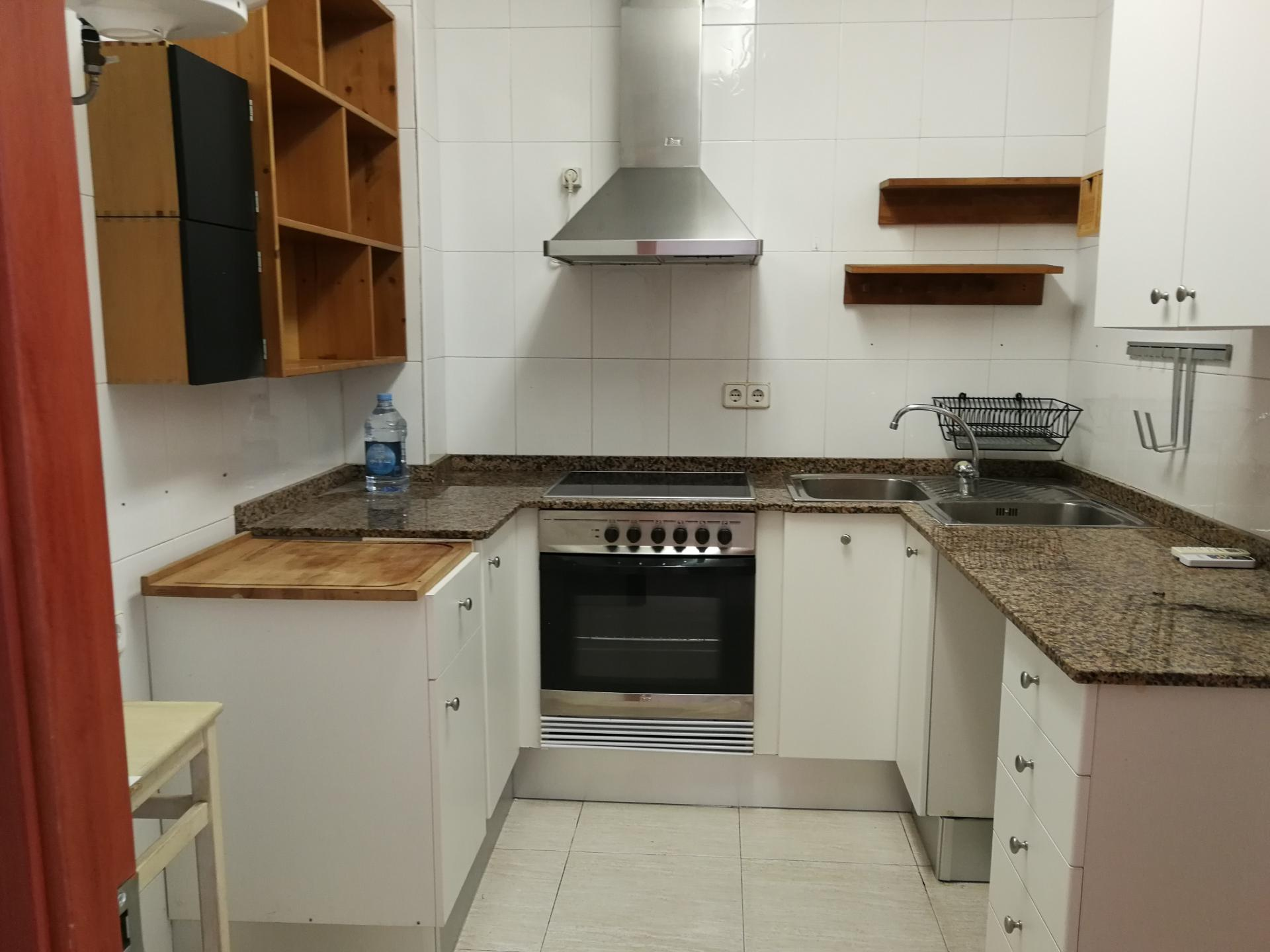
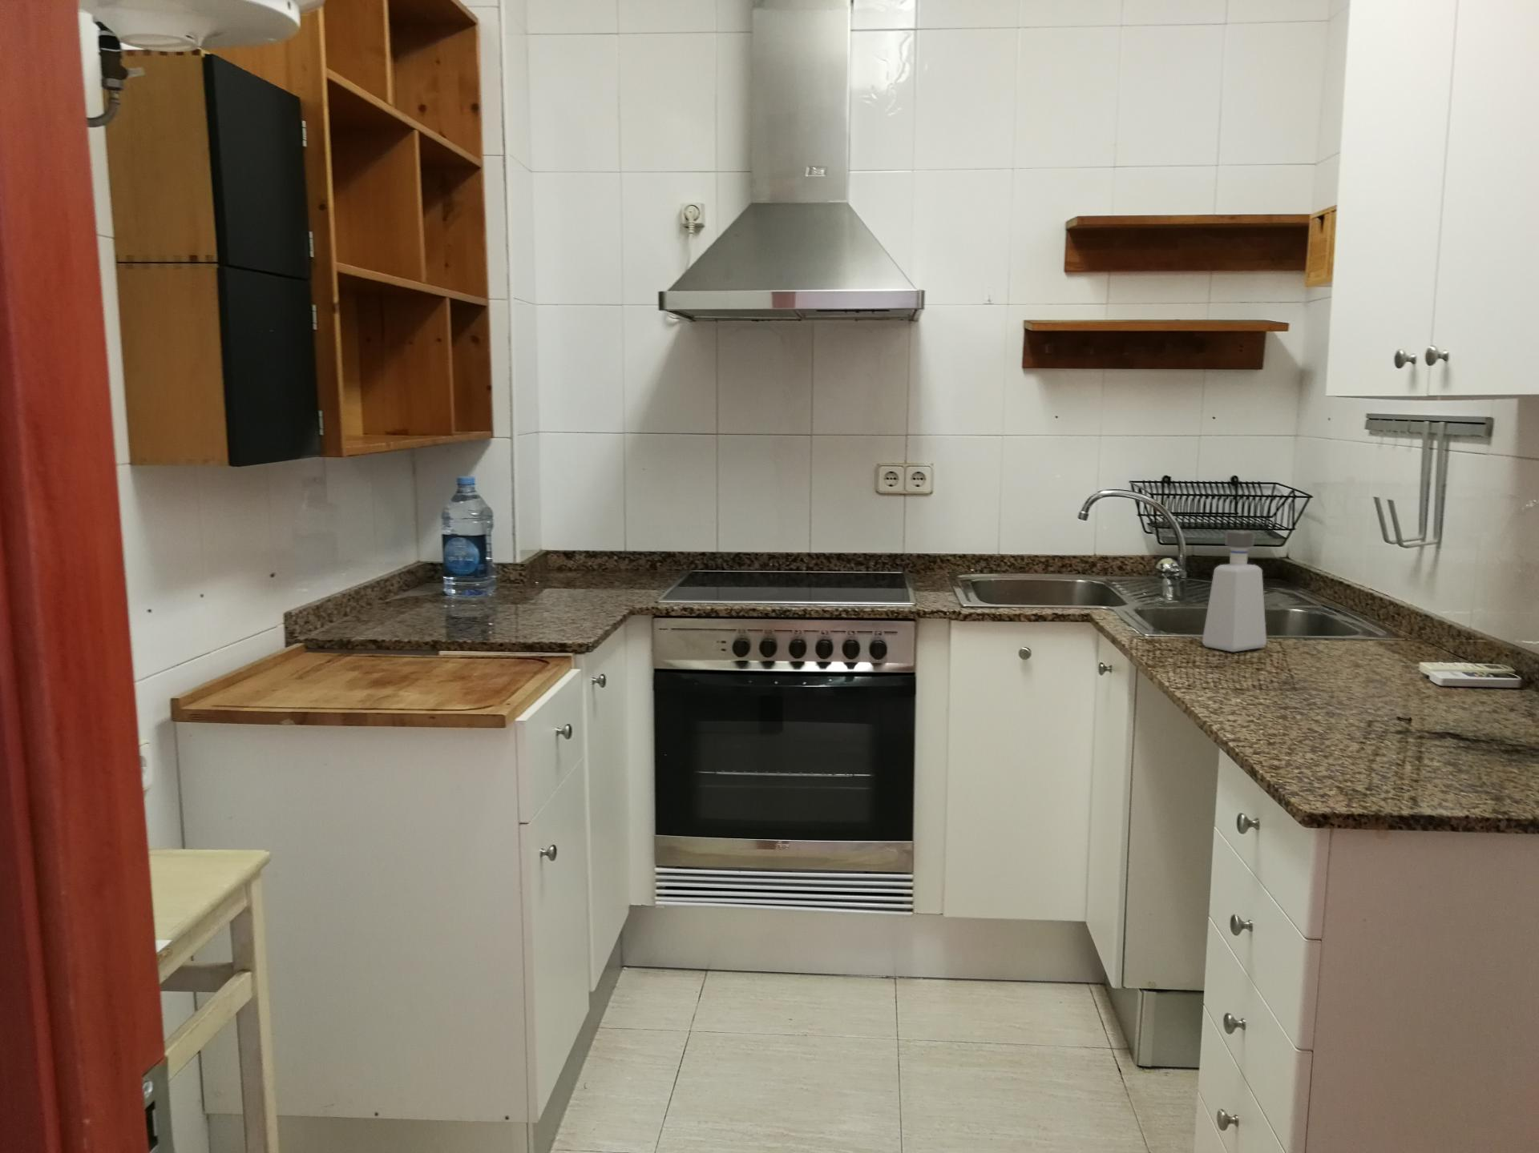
+ soap dispenser (1237, 590)
